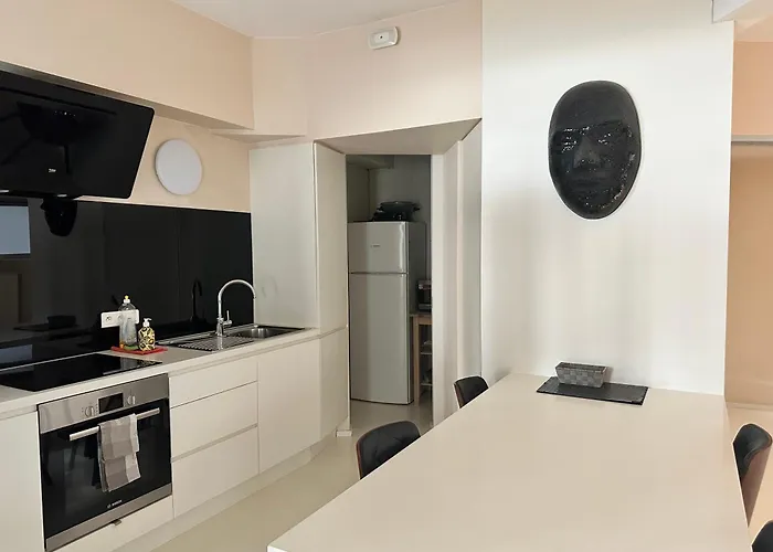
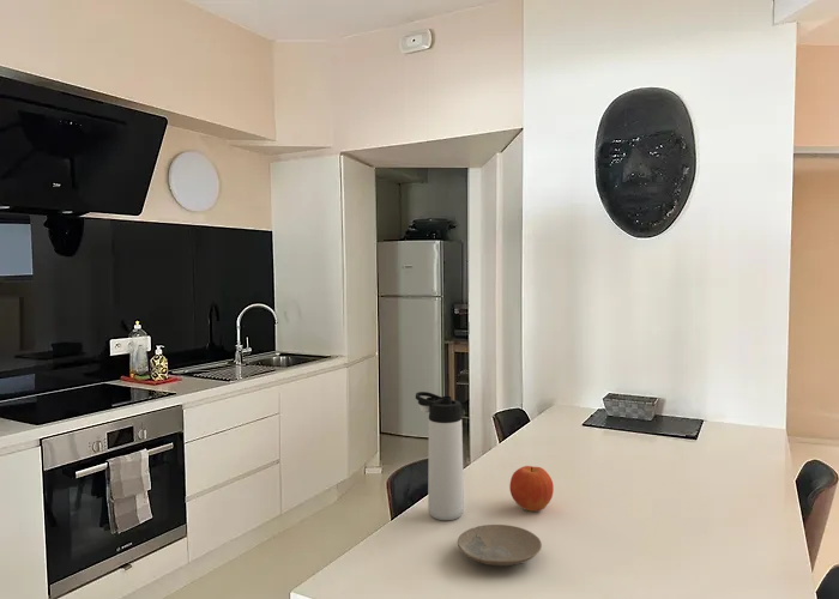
+ plate (499, 547)
+ thermos bottle (439, 454)
+ fruit (531, 486)
